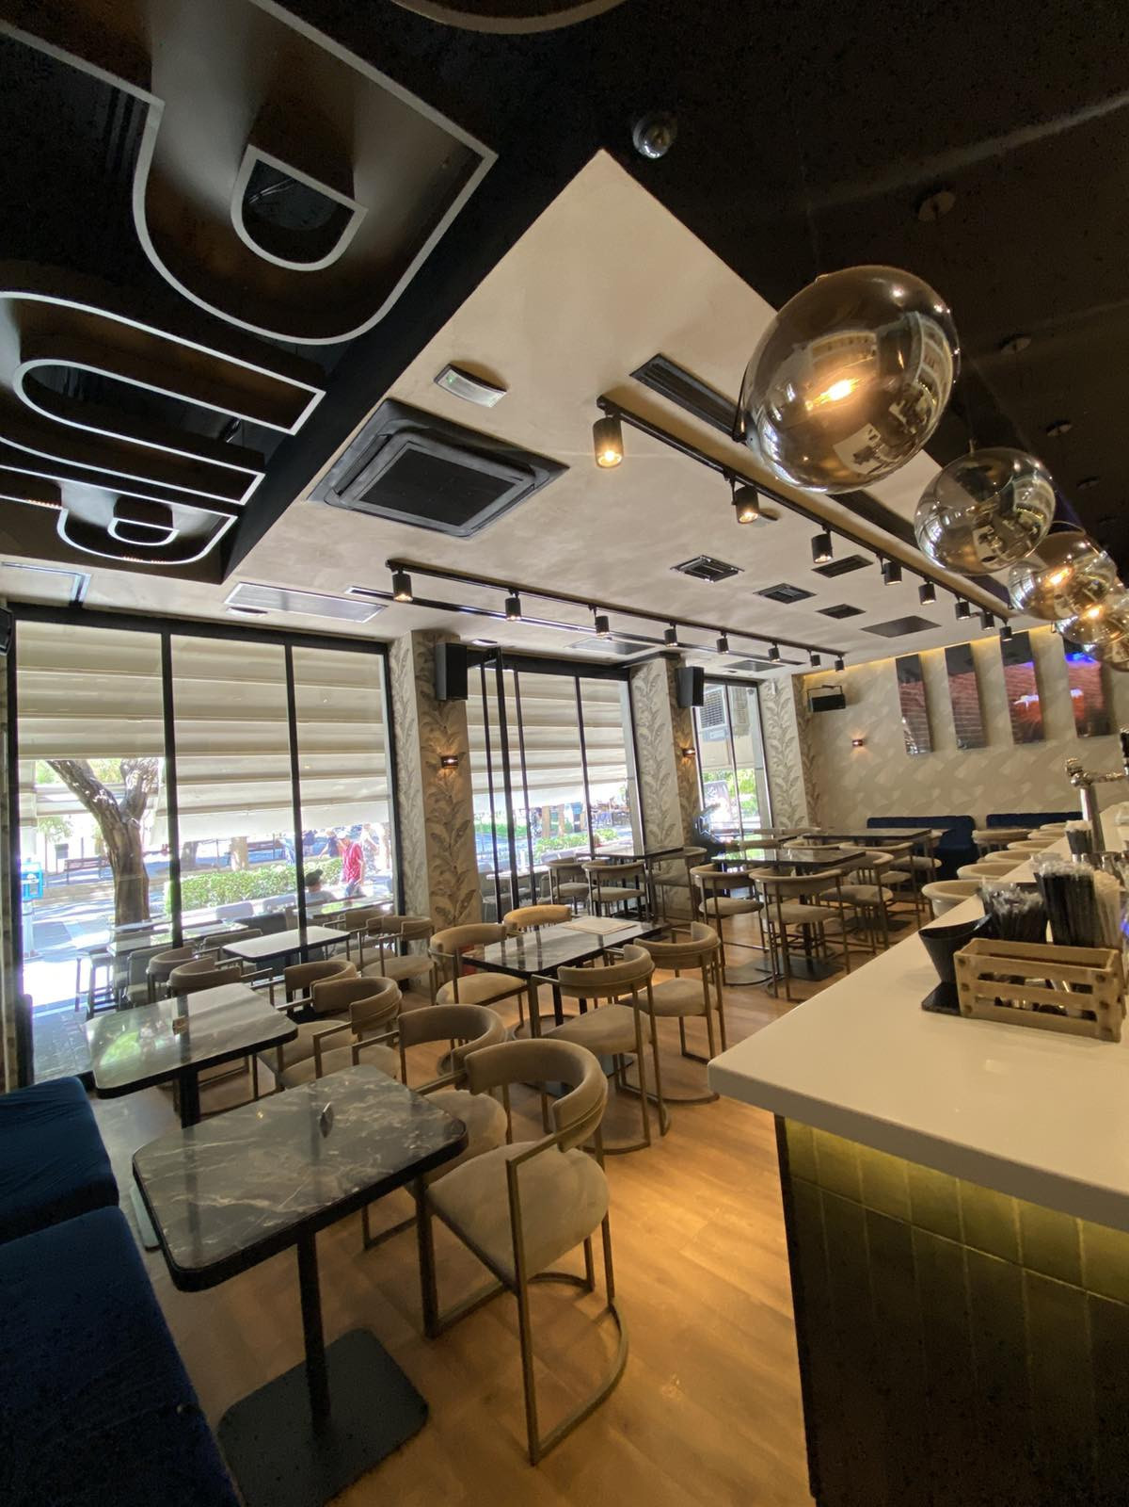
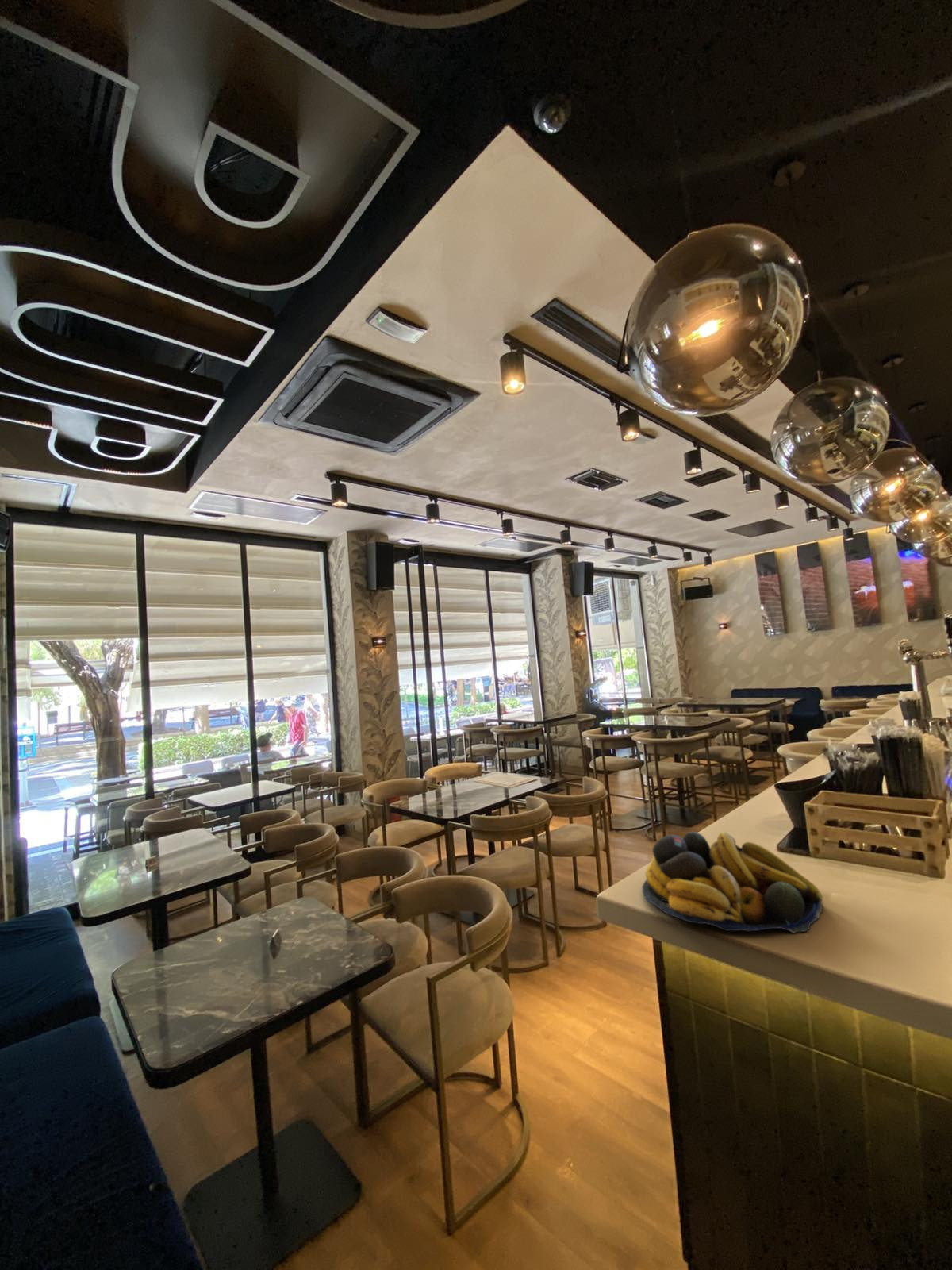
+ fruit bowl (722, 867)
